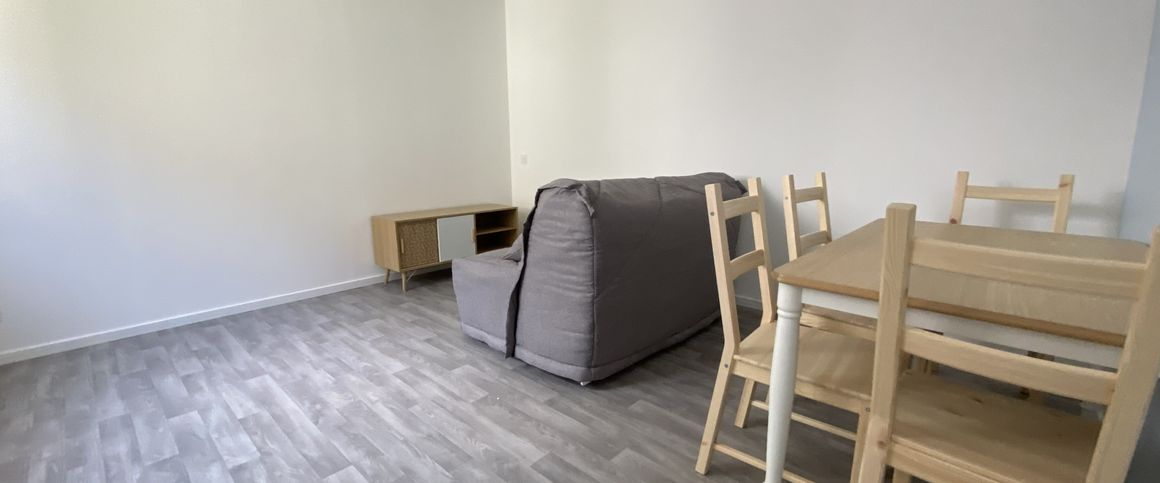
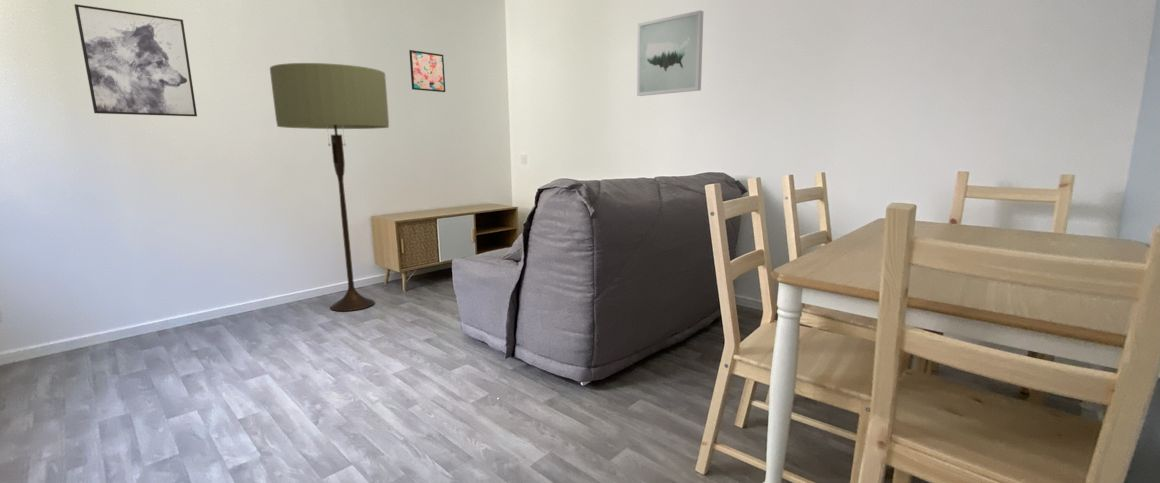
+ wall art (668, 55)
+ wall art (140, 64)
+ wall art (427, 71)
+ floor lamp (341, 192)
